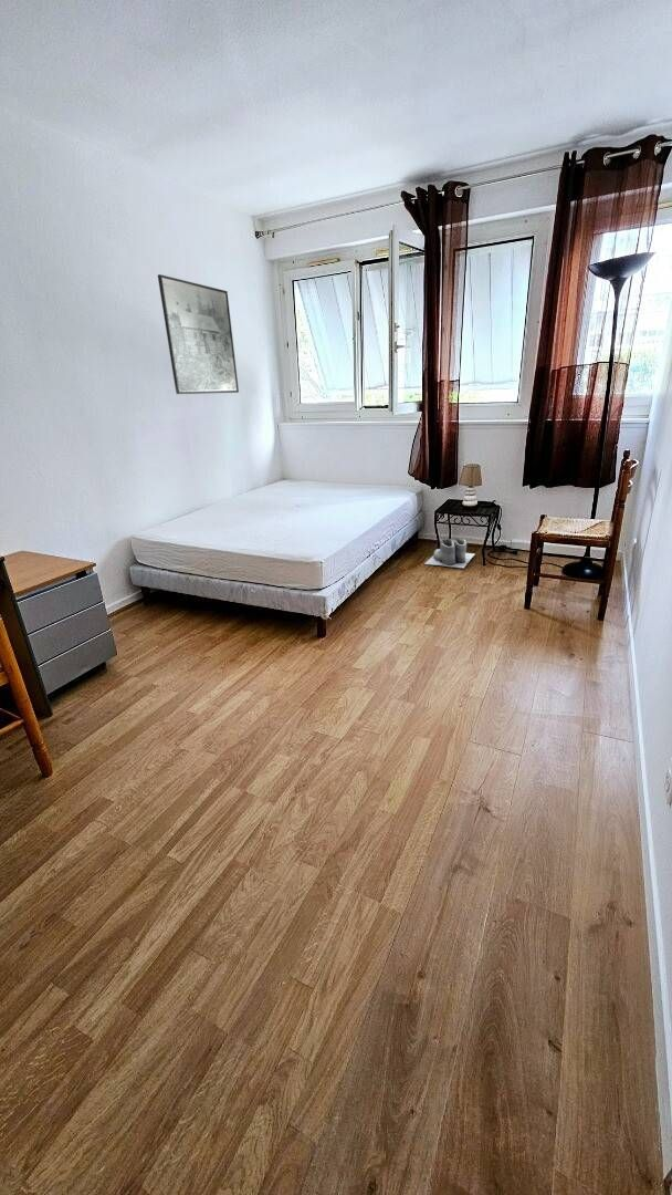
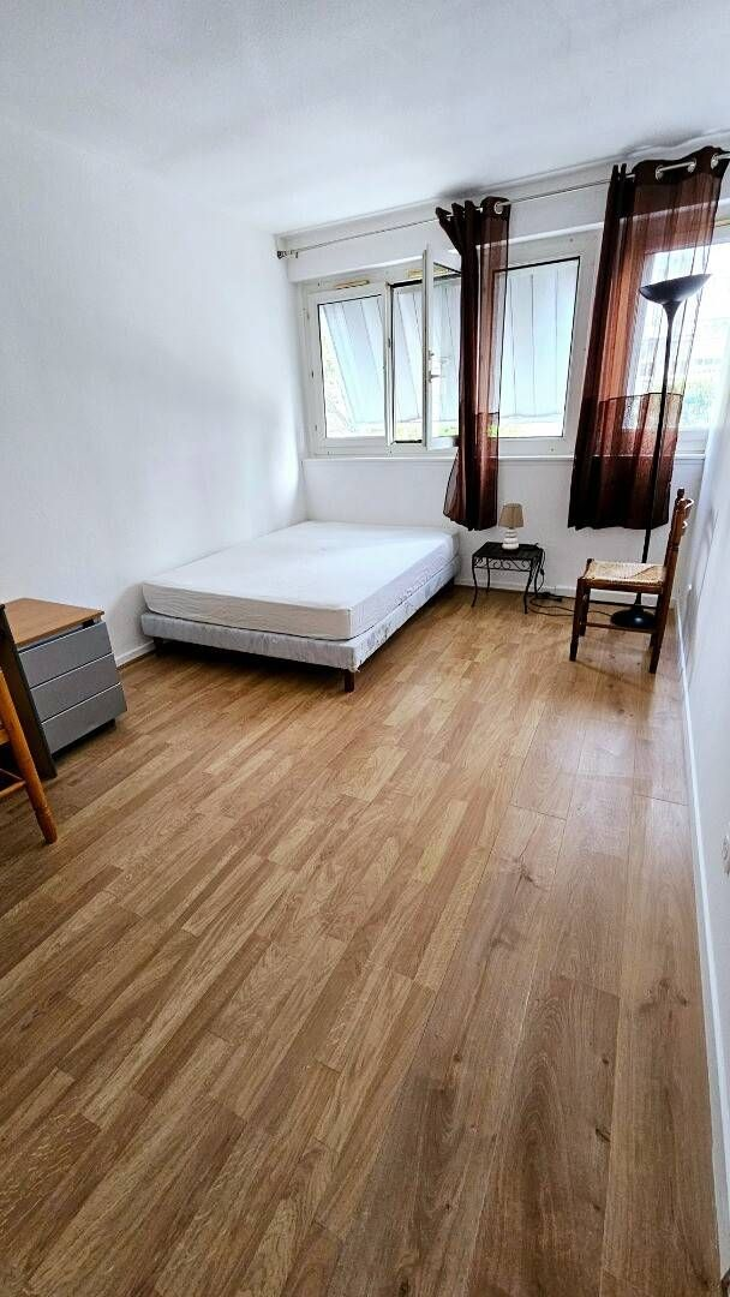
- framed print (202, 340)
- boots (450, 548)
